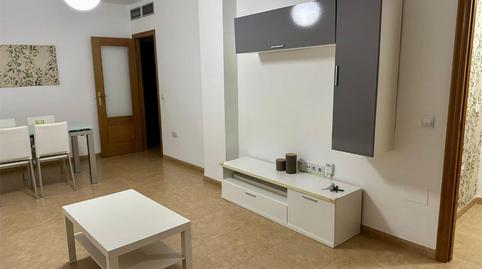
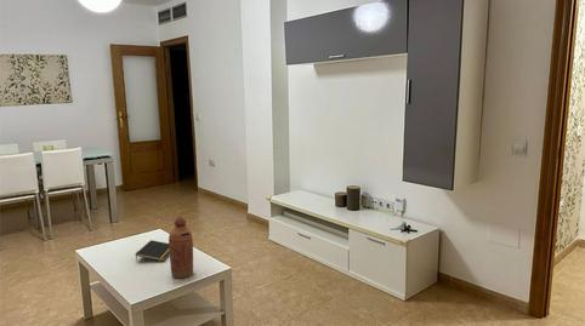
+ bottle (181, 245)
+ notepad (157, 250)
